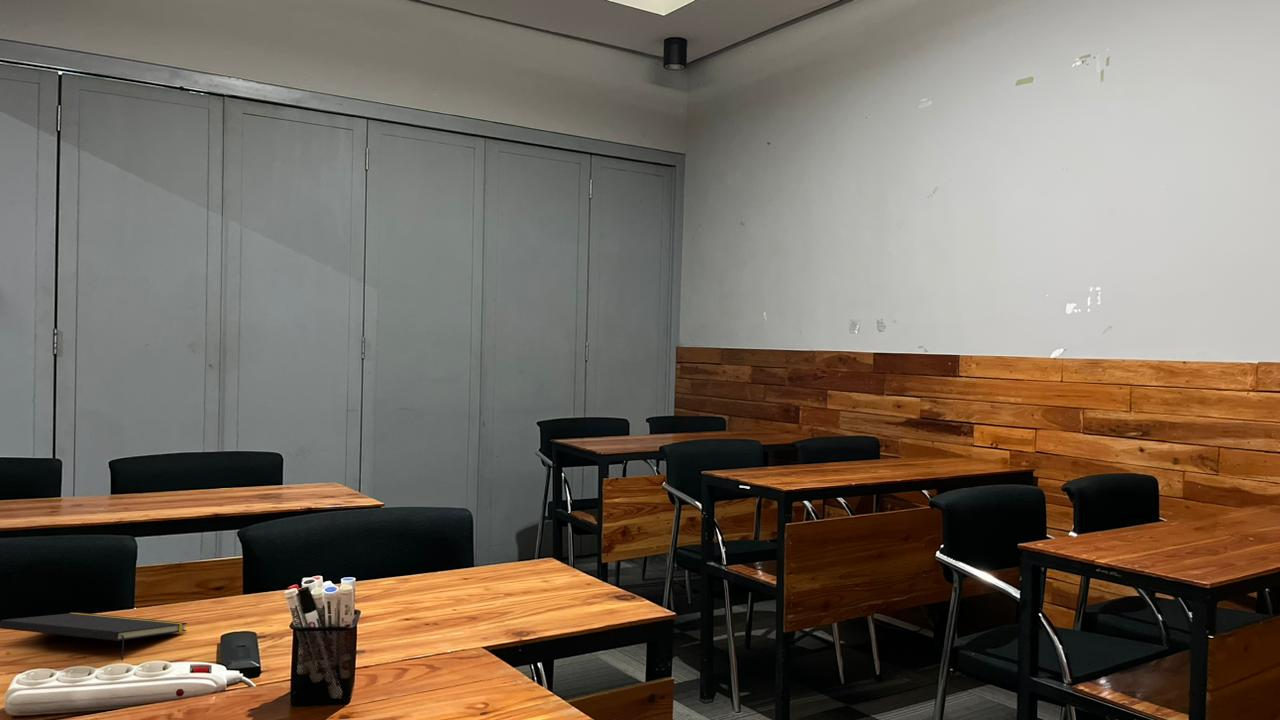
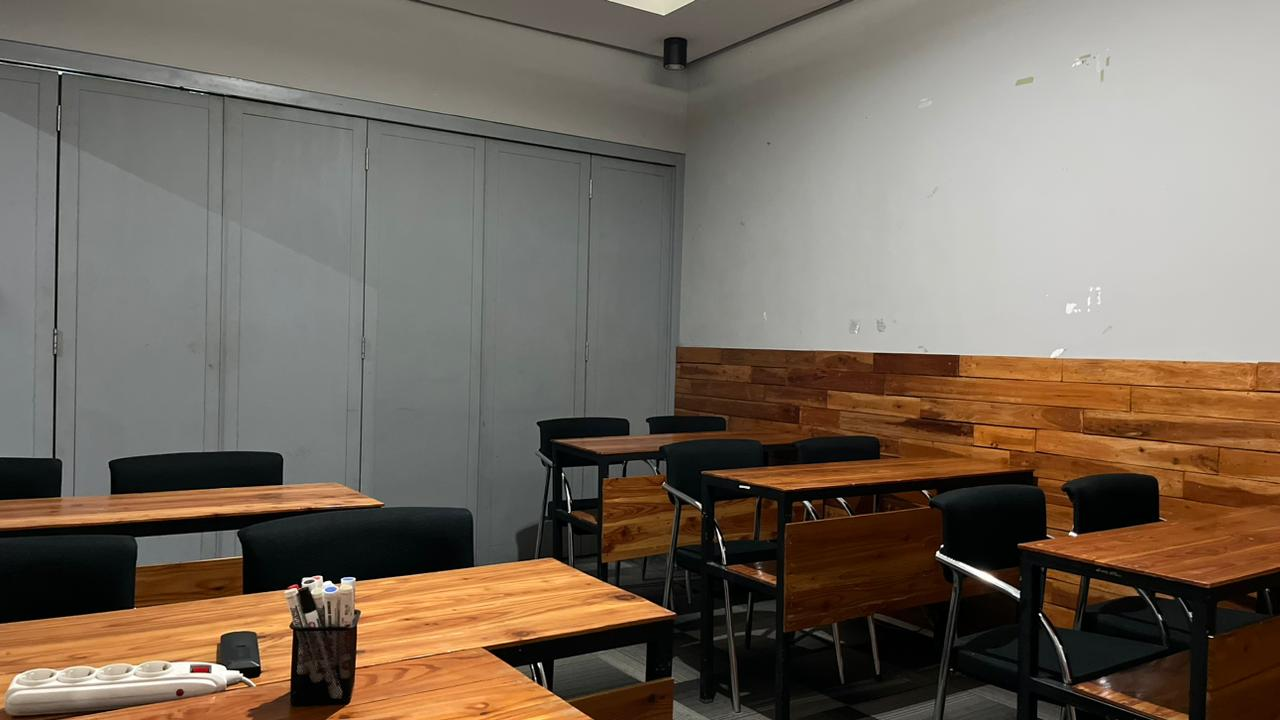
- notepad (96, 625)
